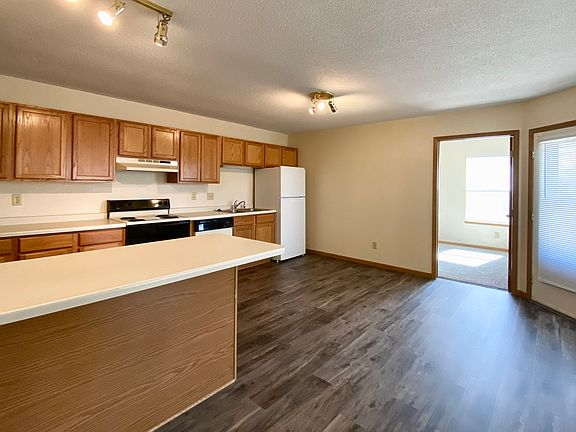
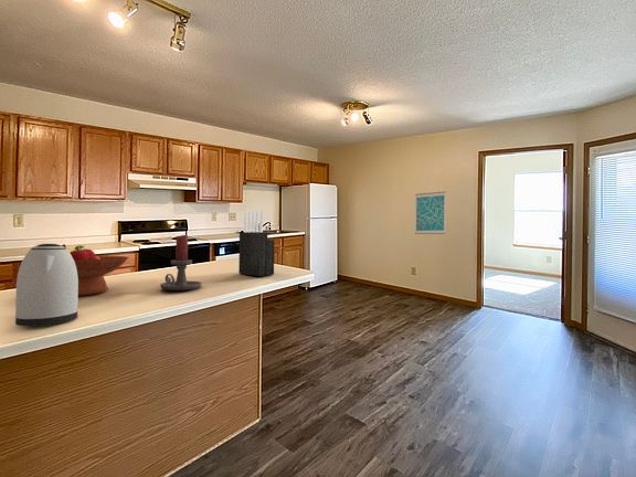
+ fruit bowl (86, 268)
+ kettle (50, 280)
+ knife block (257, 242)
+ candle holder (178, 261)
+ wall art (430, 213)
